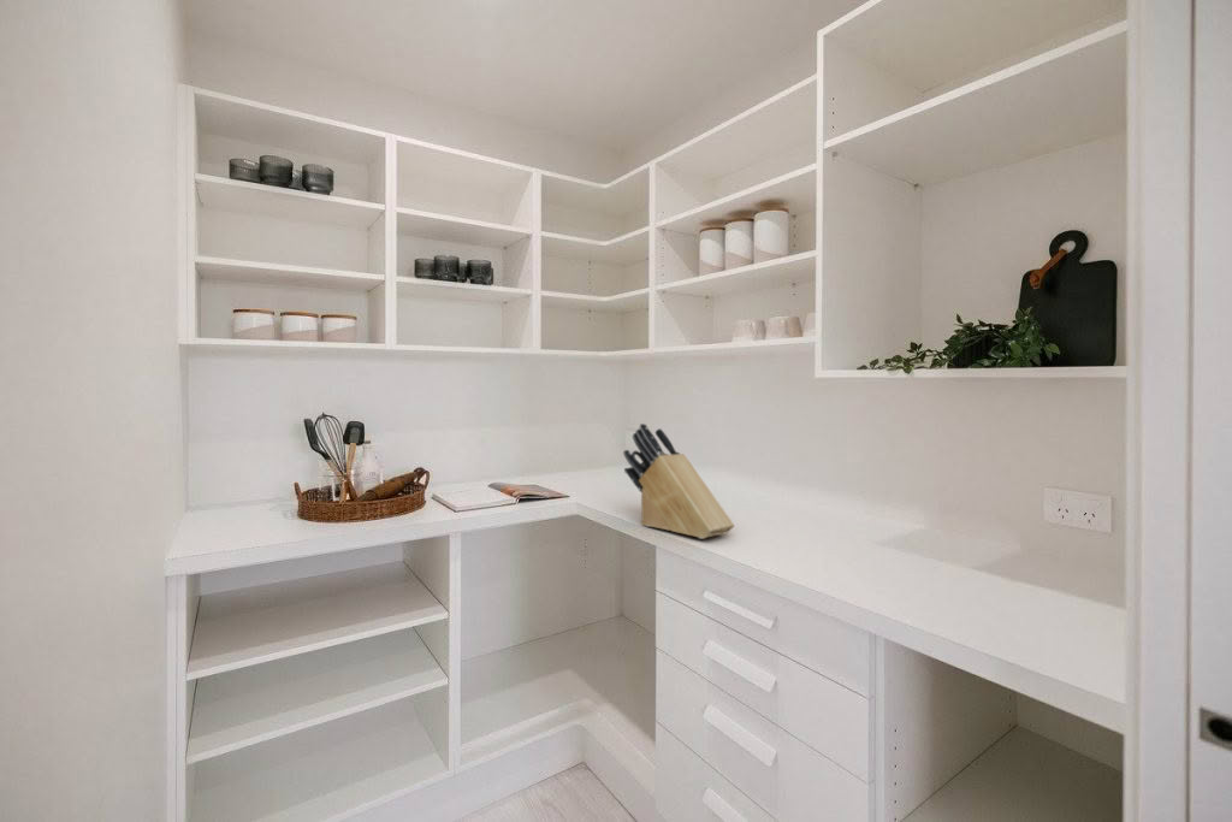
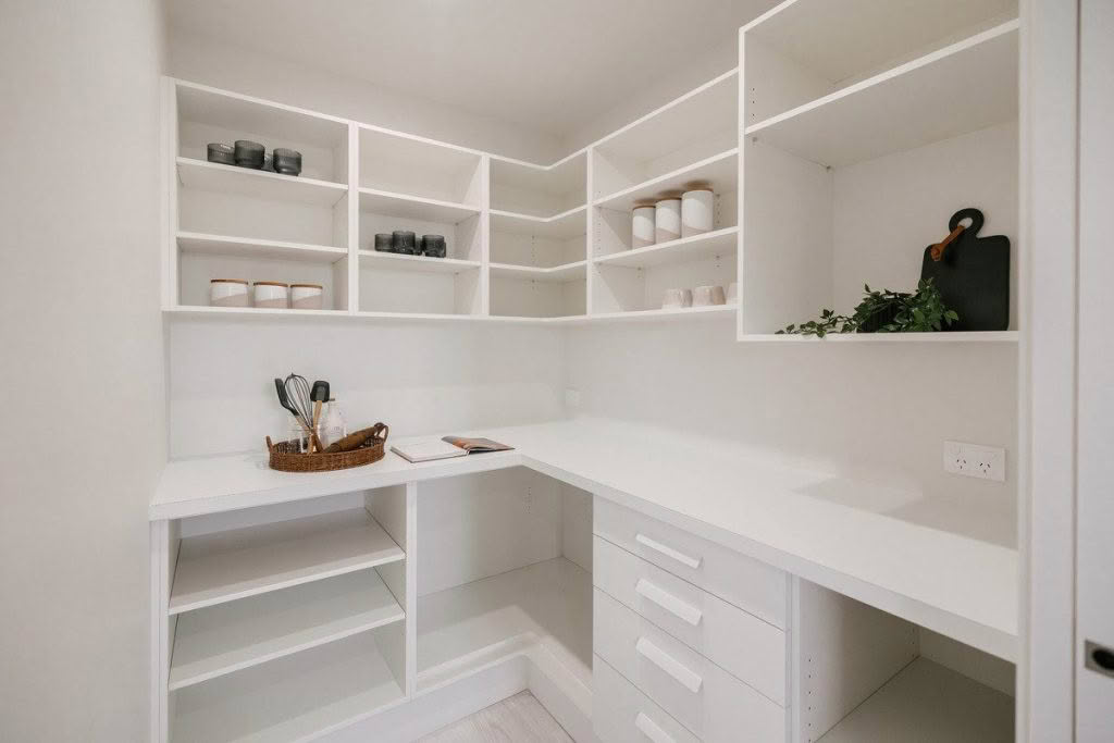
- knife block (674, 475)
